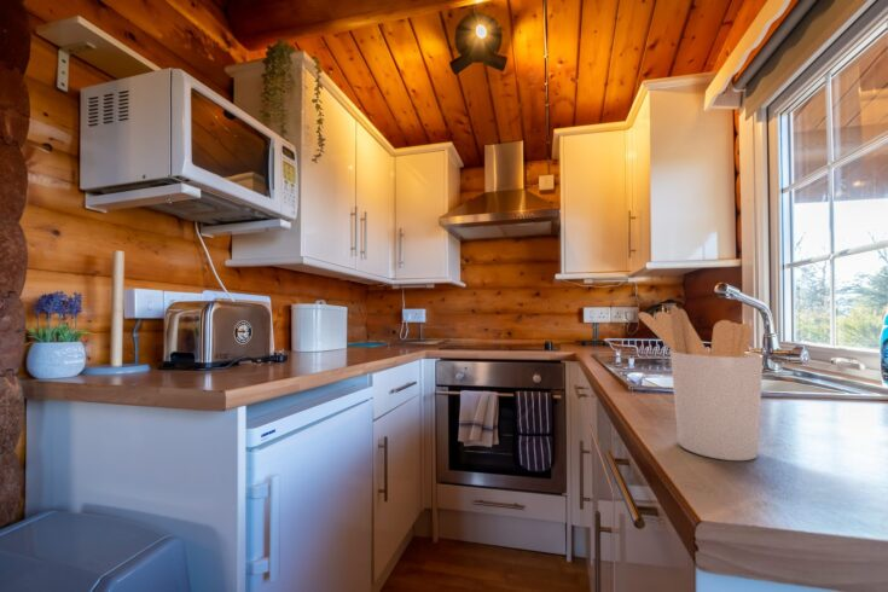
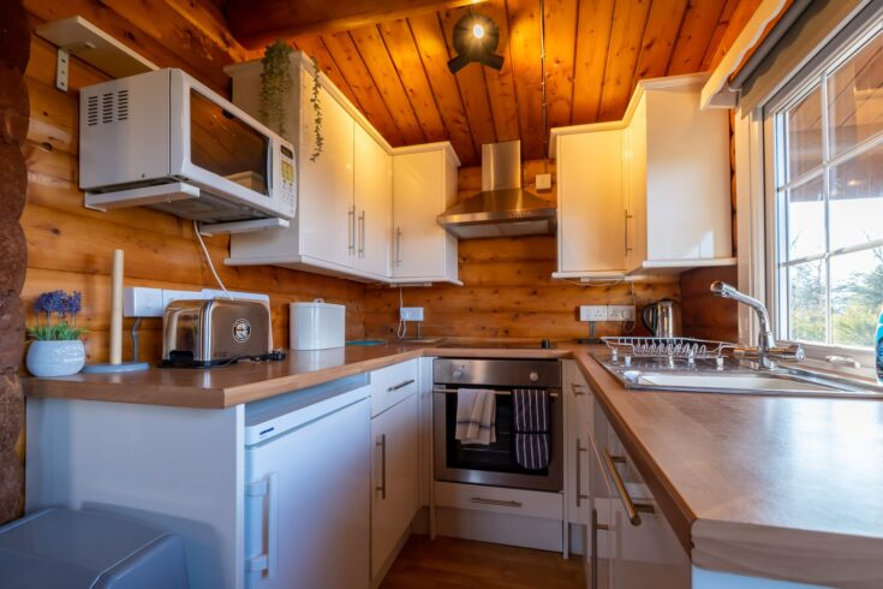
- utensil holder (696, 373)
